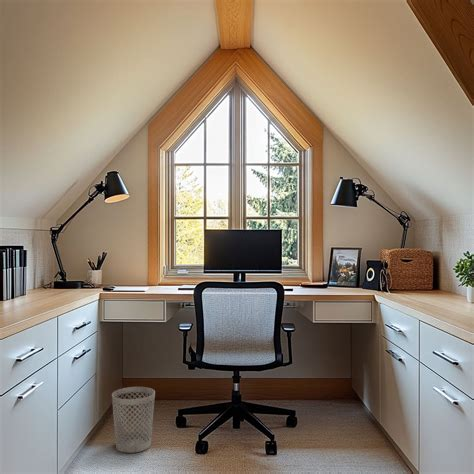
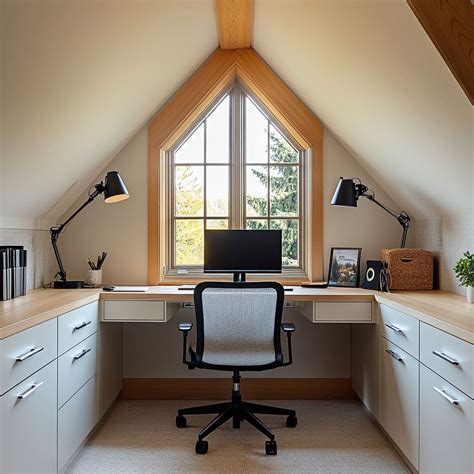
- wastebasket (133, 419)
